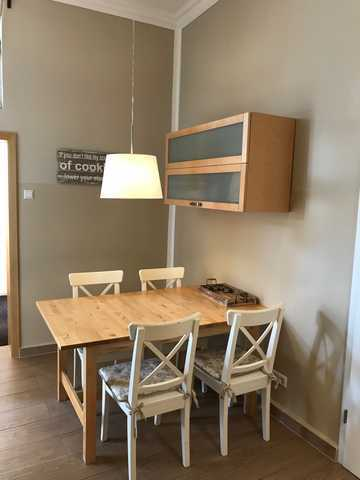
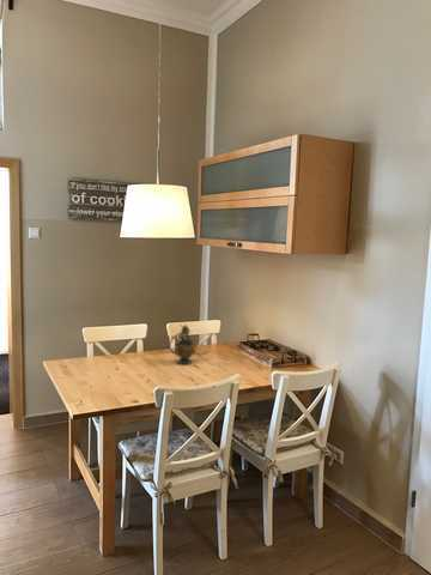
+ teapot (190, 343)
